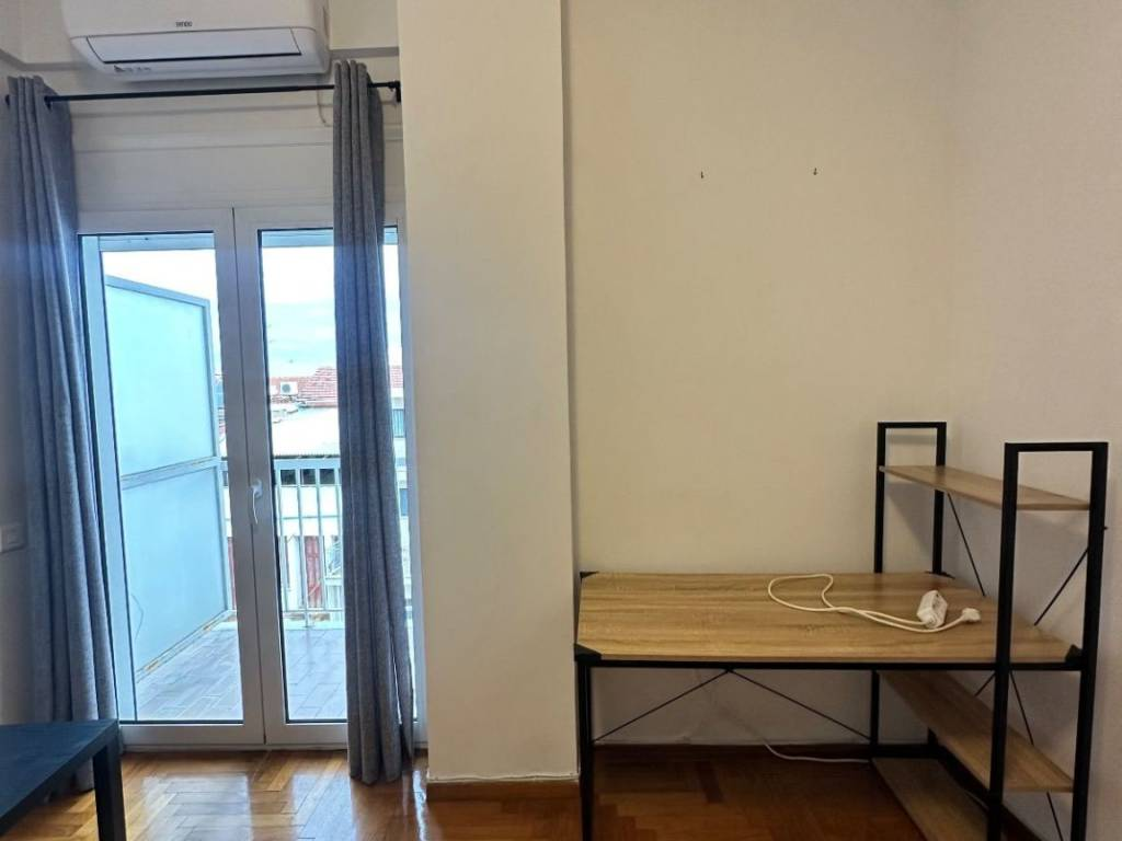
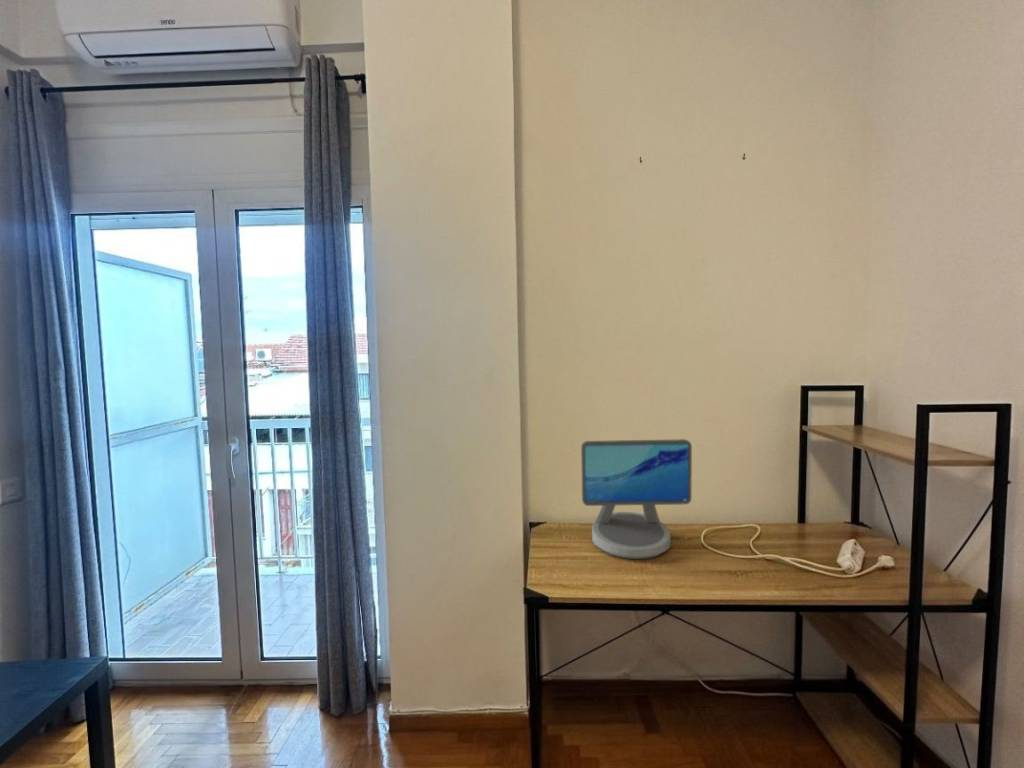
+ computer monitor (630, 490)
